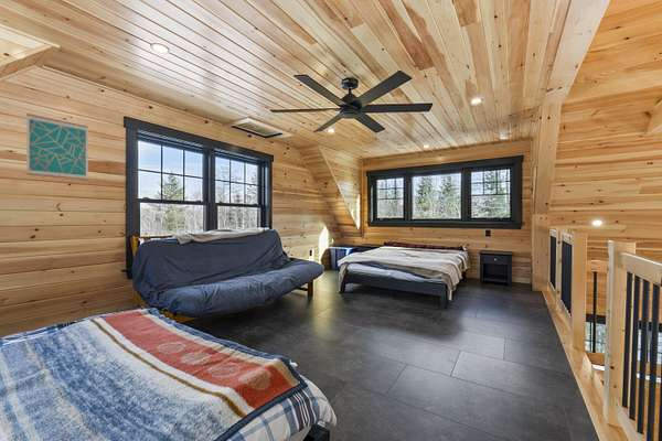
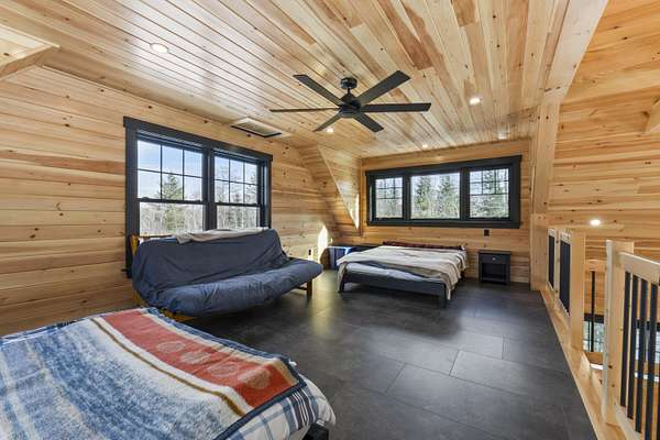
- wall art (58, 149)
